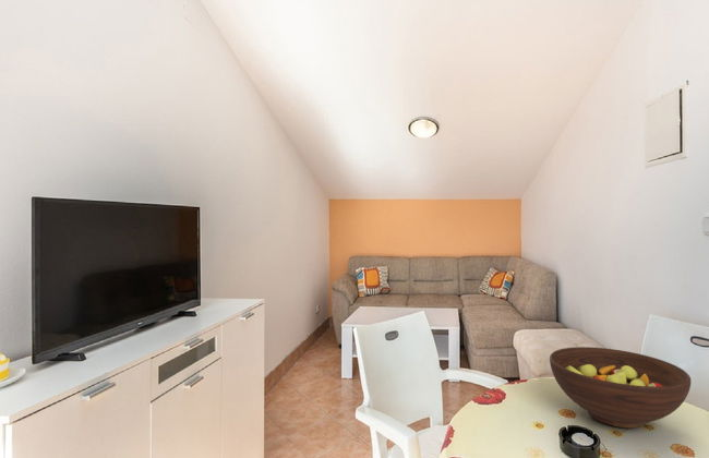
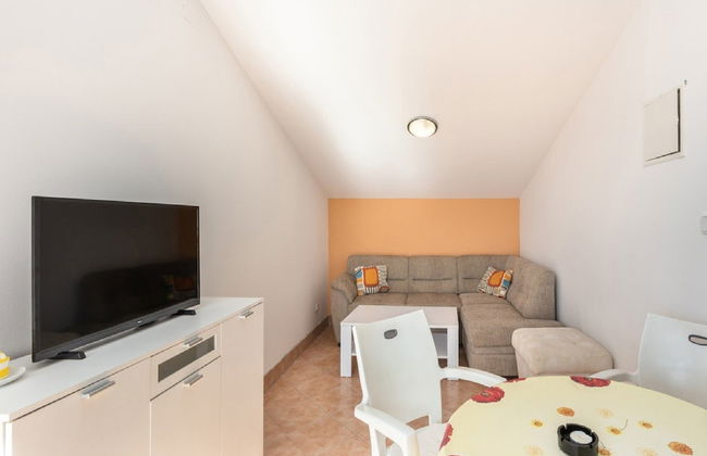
- fruit bowl (614, 390)
